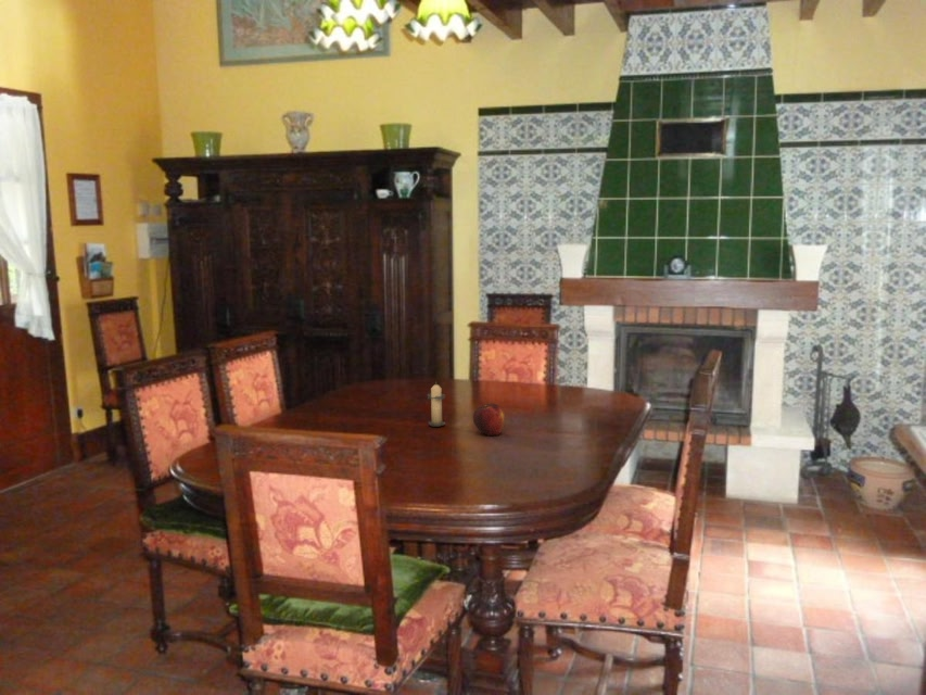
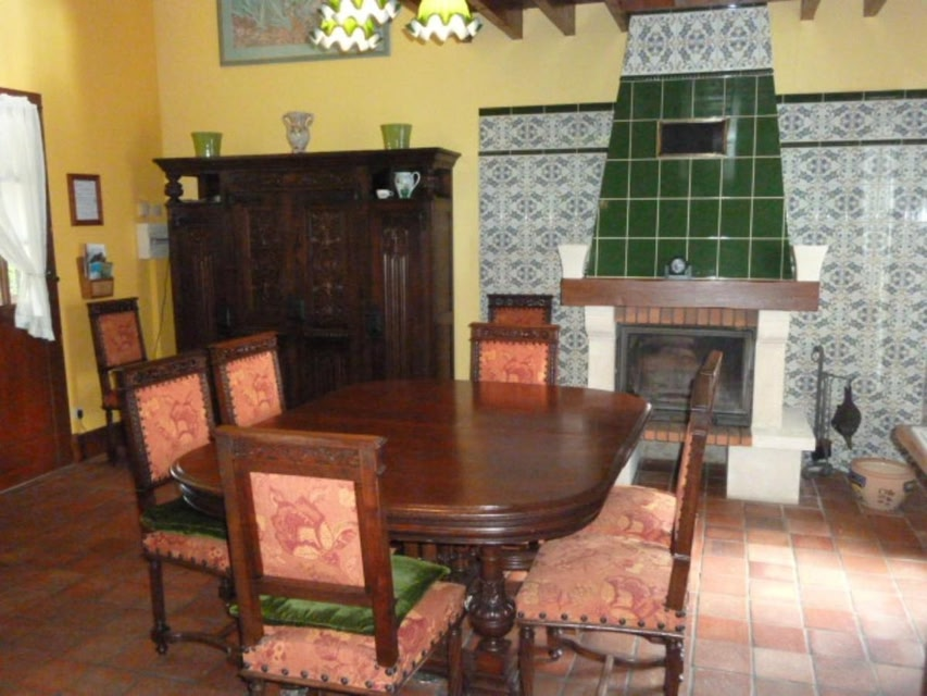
- candle (436, 403)
- fruit (489, 418)
